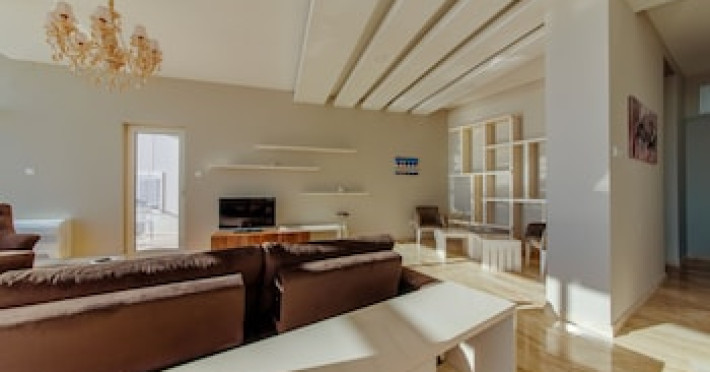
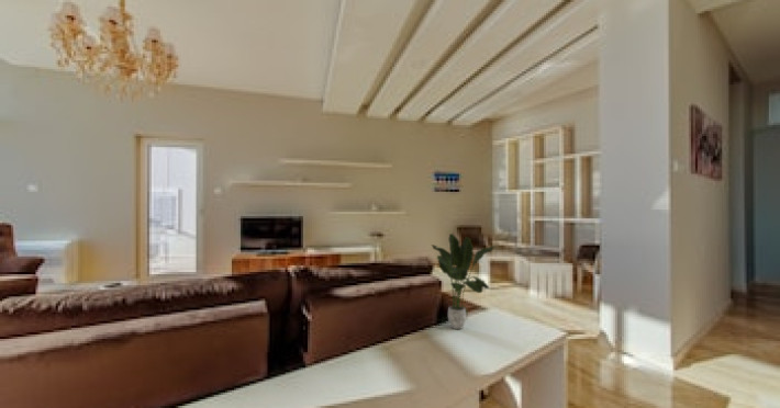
+ potted plant (463, 280)
